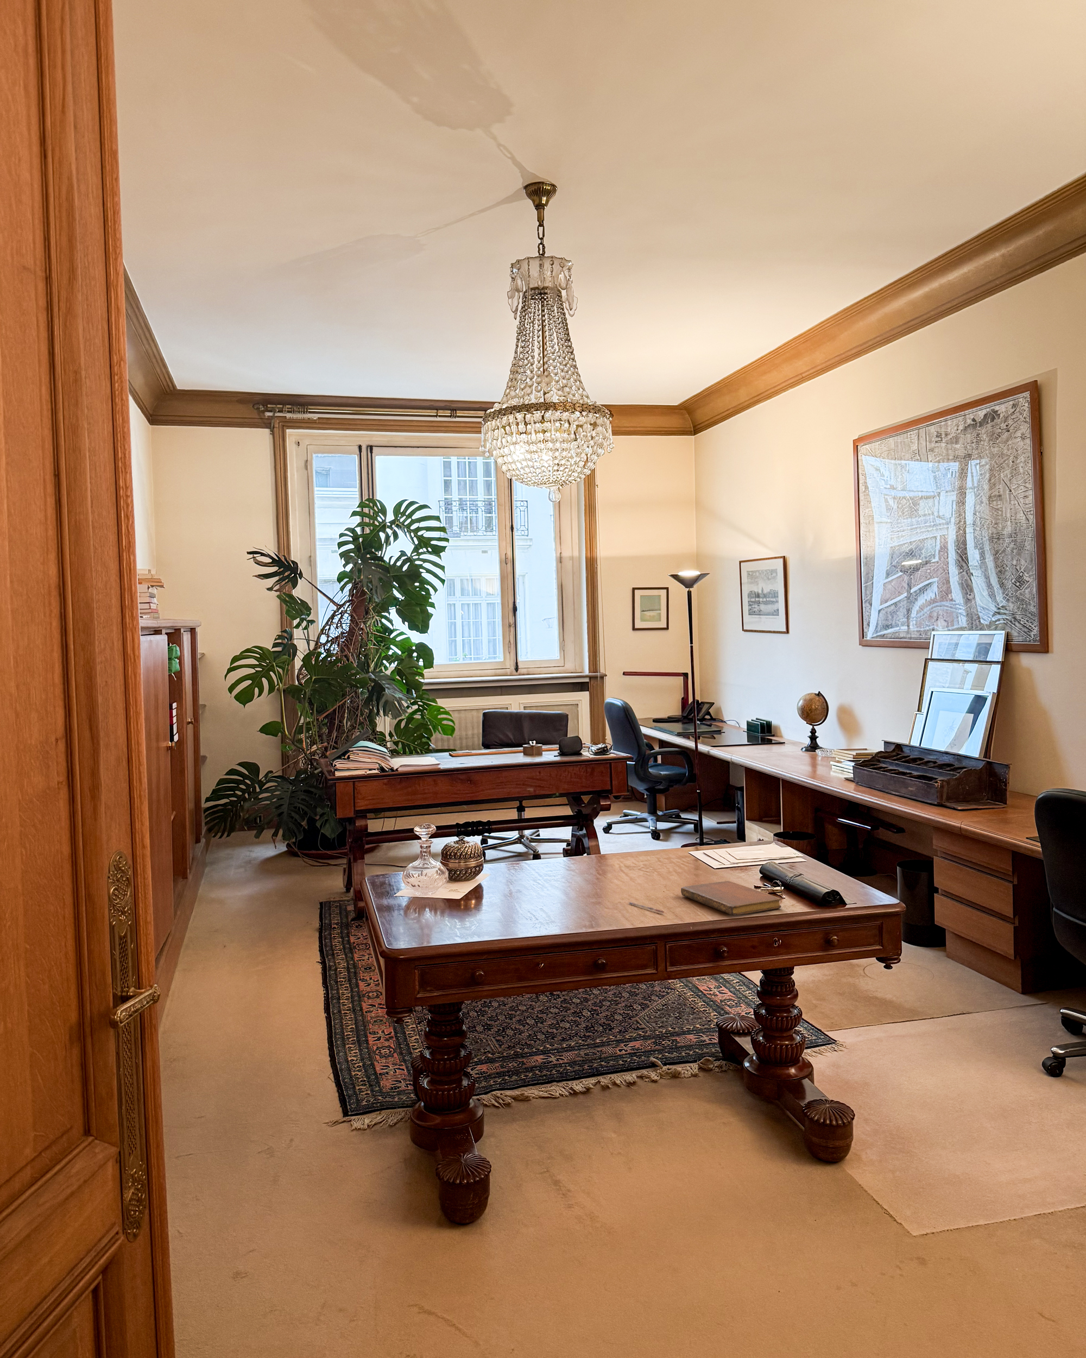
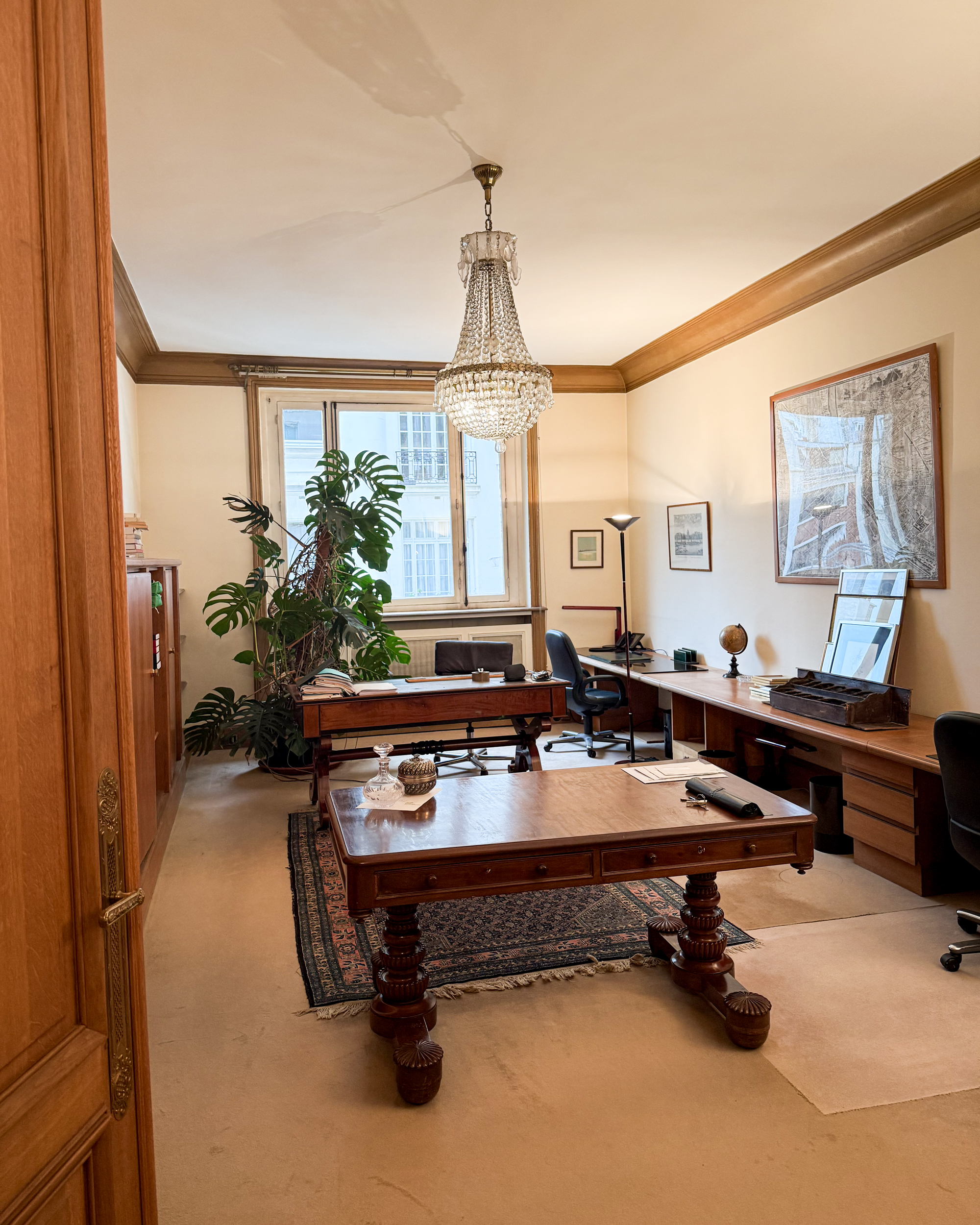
- pen (646, 907)
- notebook (730, 897)
